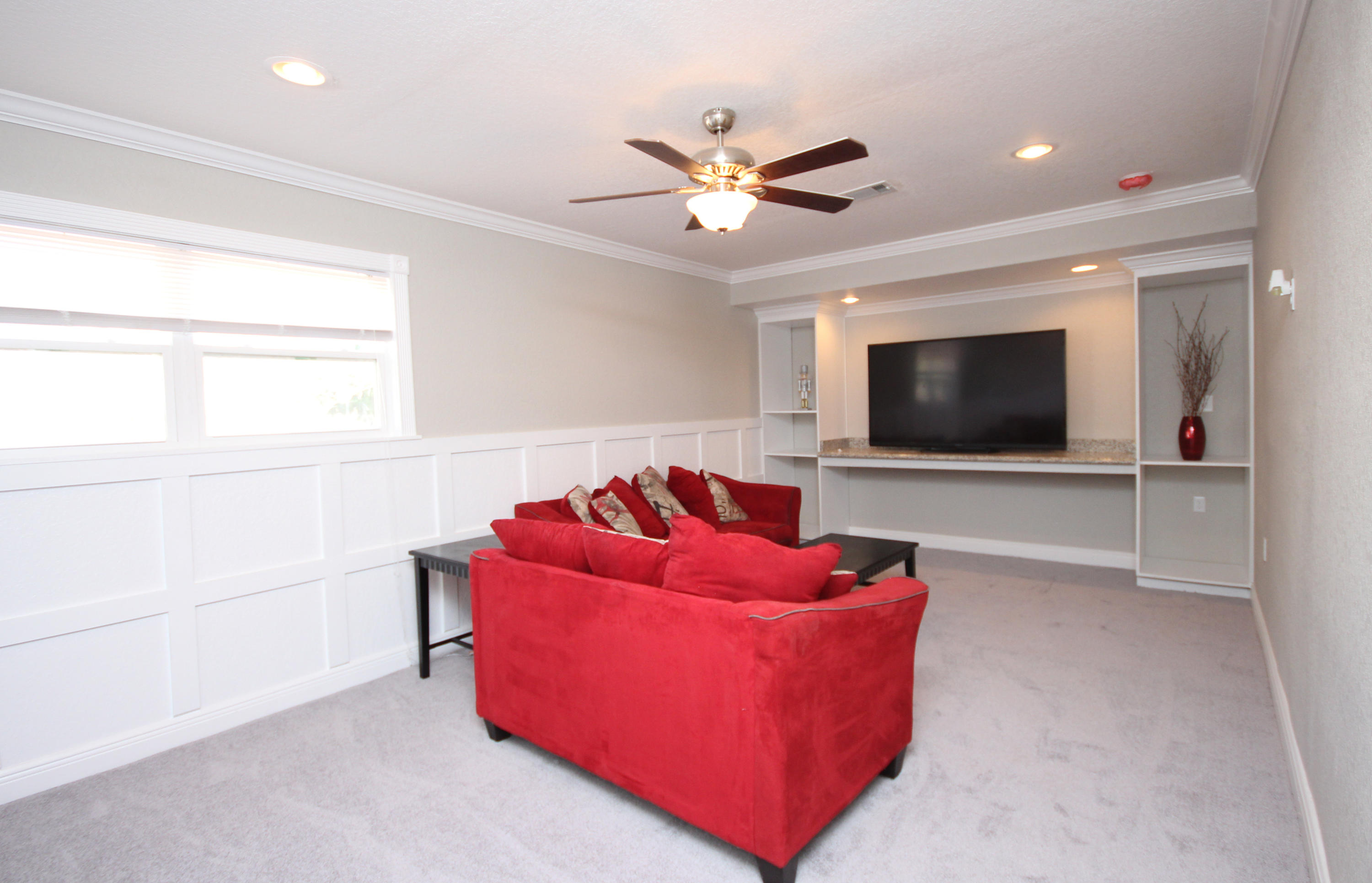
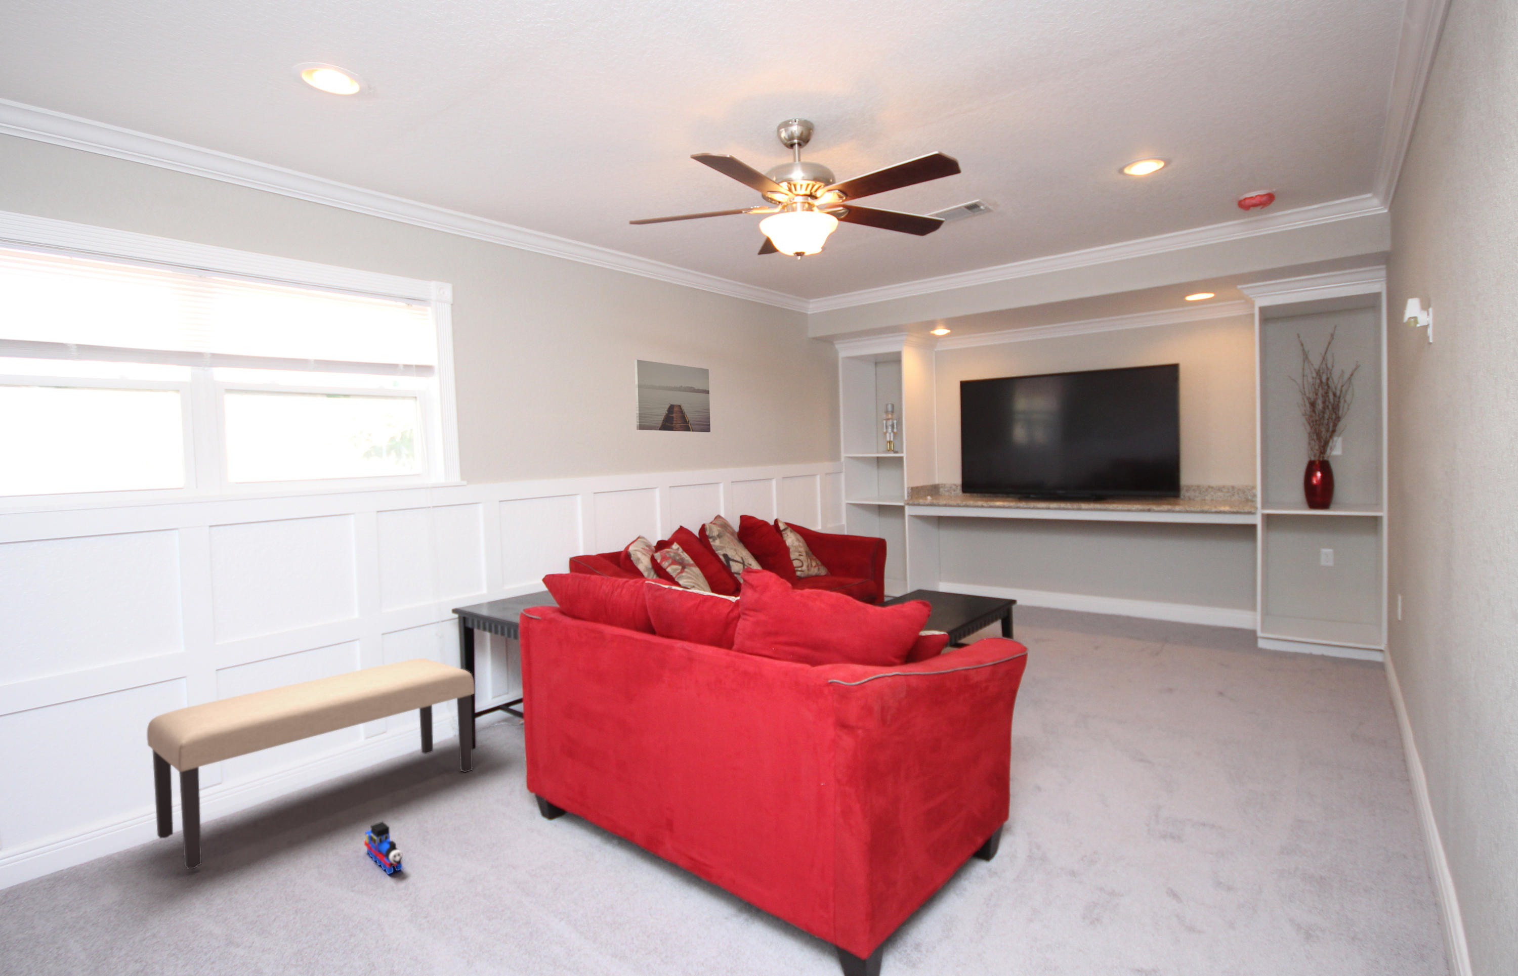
+ toy train (384, 846)
+ bench (324, 733)
+ wall art (674, 398)
